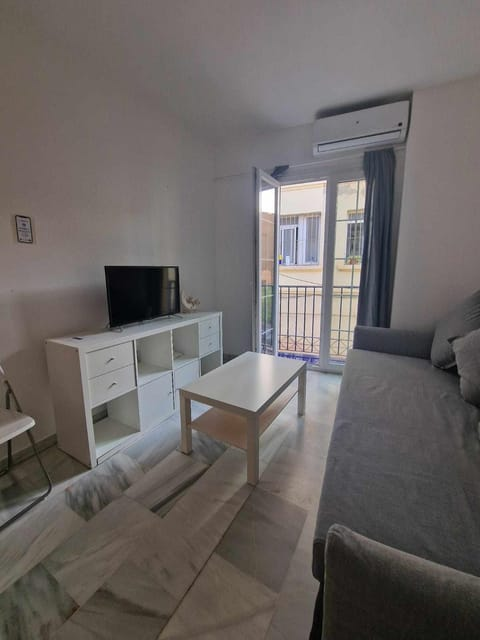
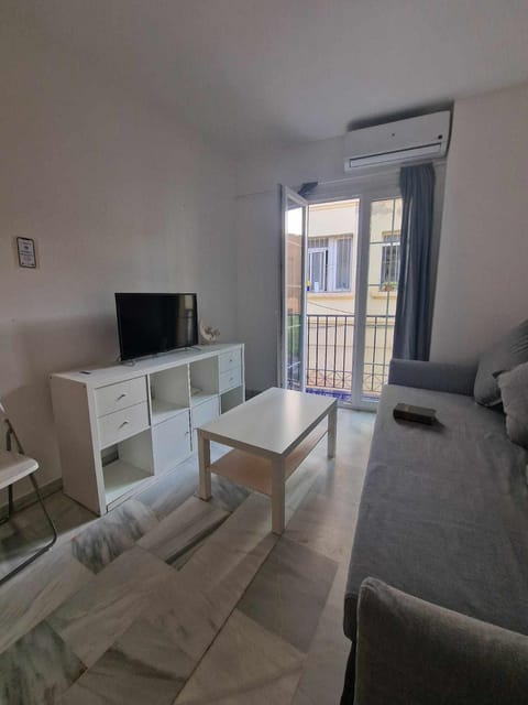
+ hardback book (414, 413)
